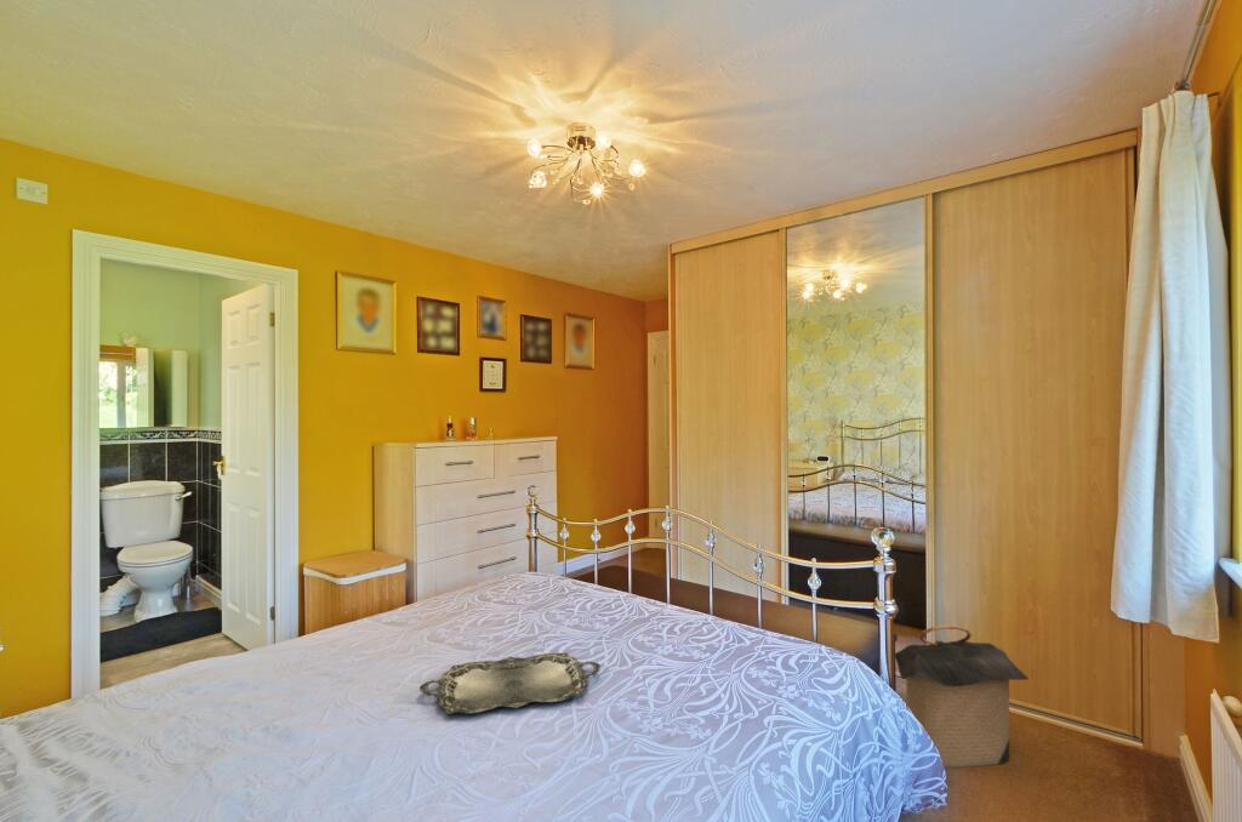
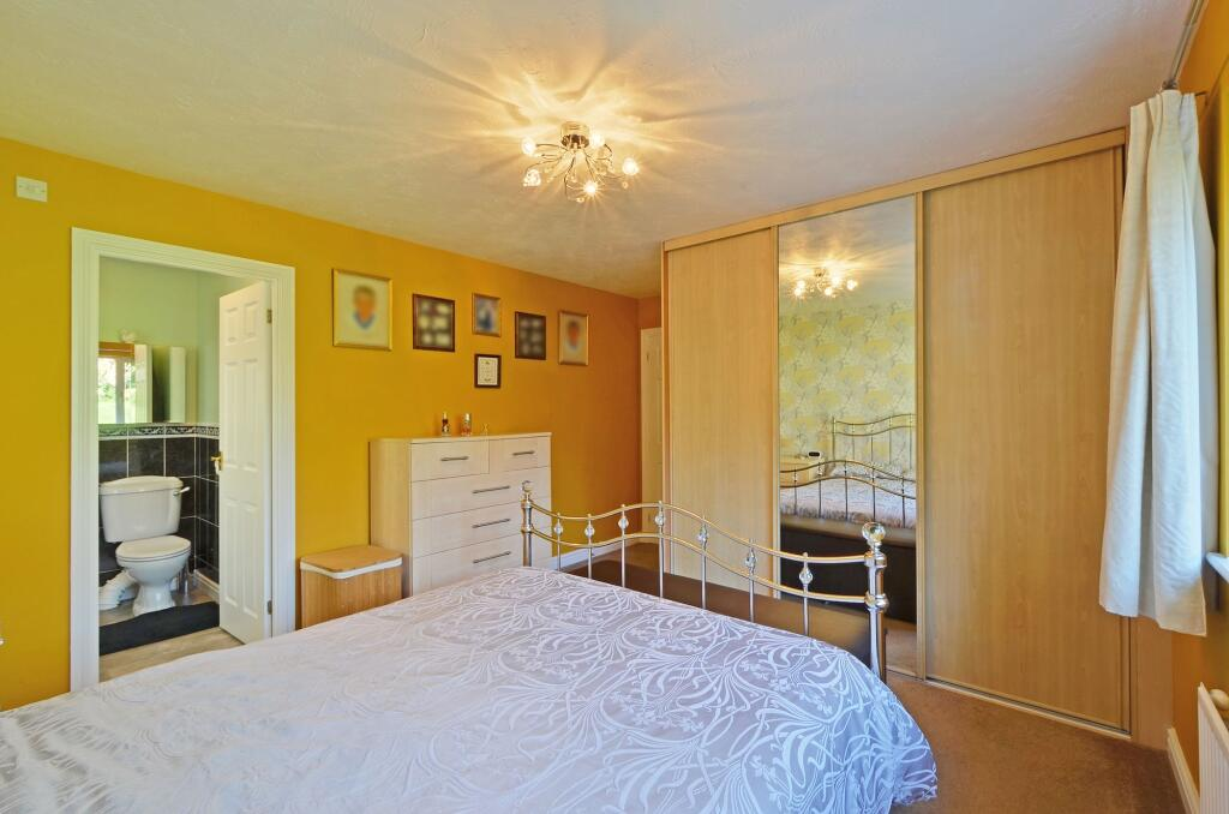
- serving tray (513, 680)
- laundry hamper (956, 684)
